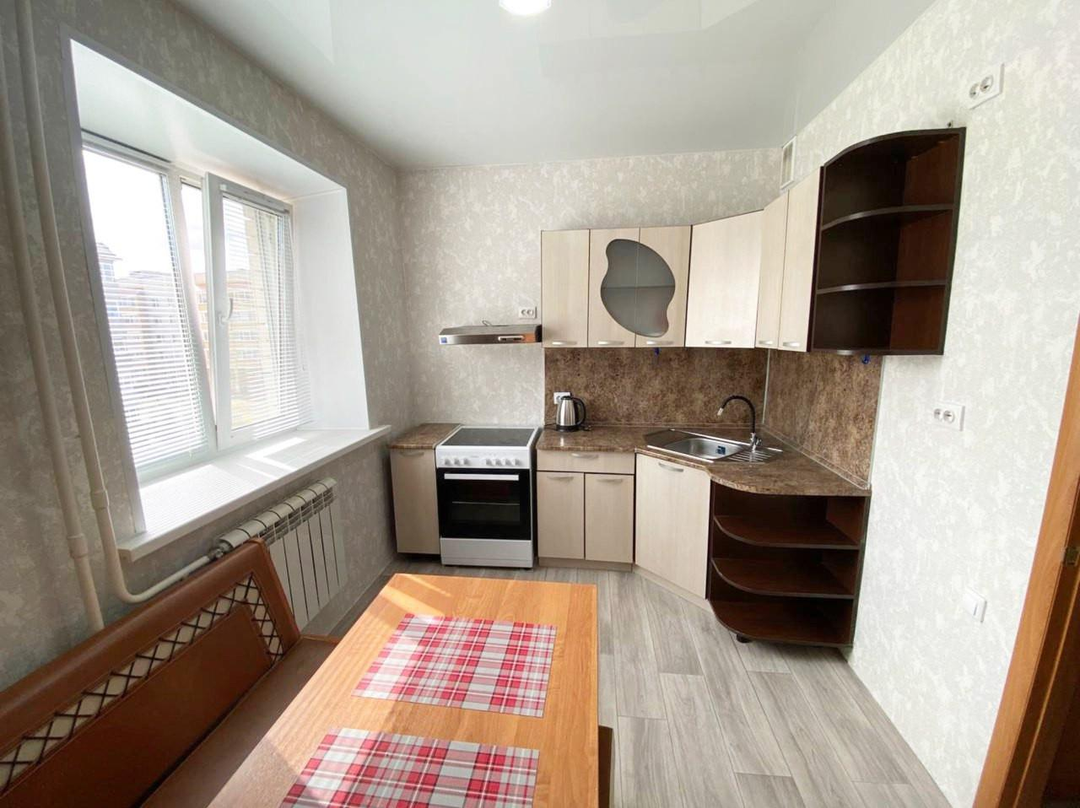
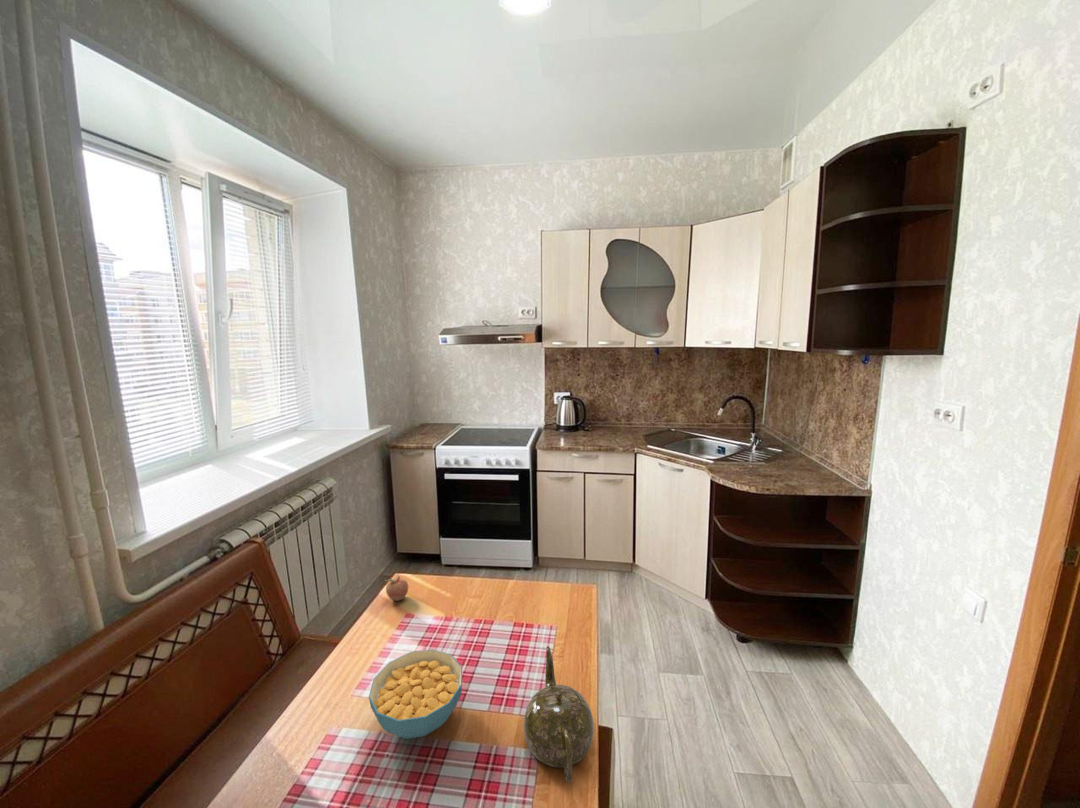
+ fruit (396, 587)
+ teapot (557, 709)
+ cereal bowl (418, 701)
